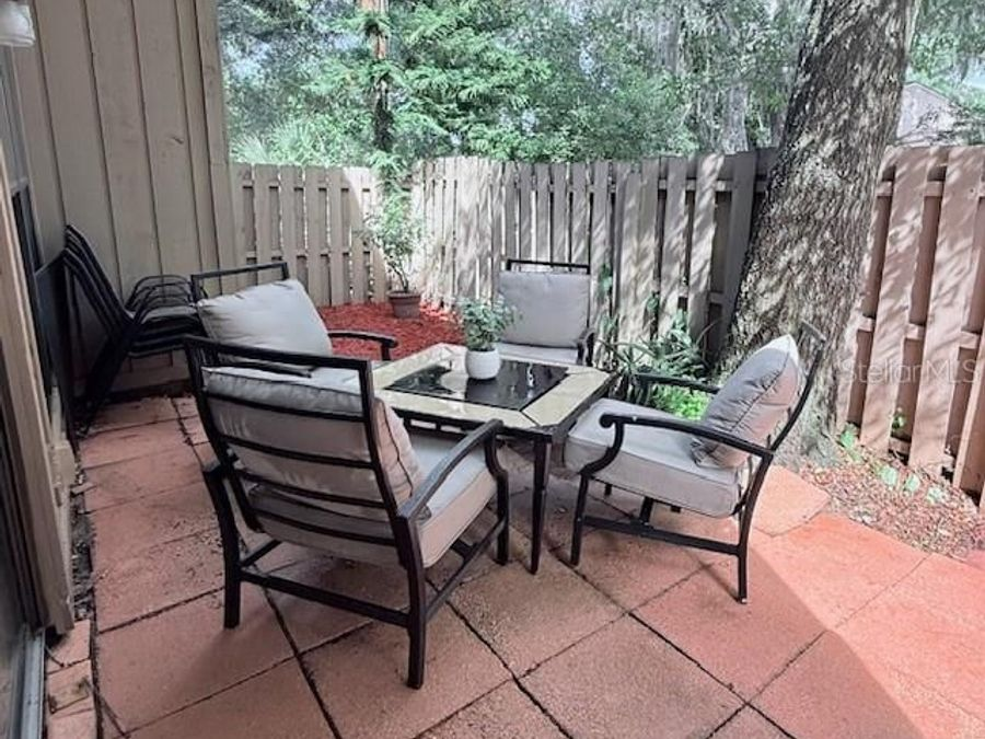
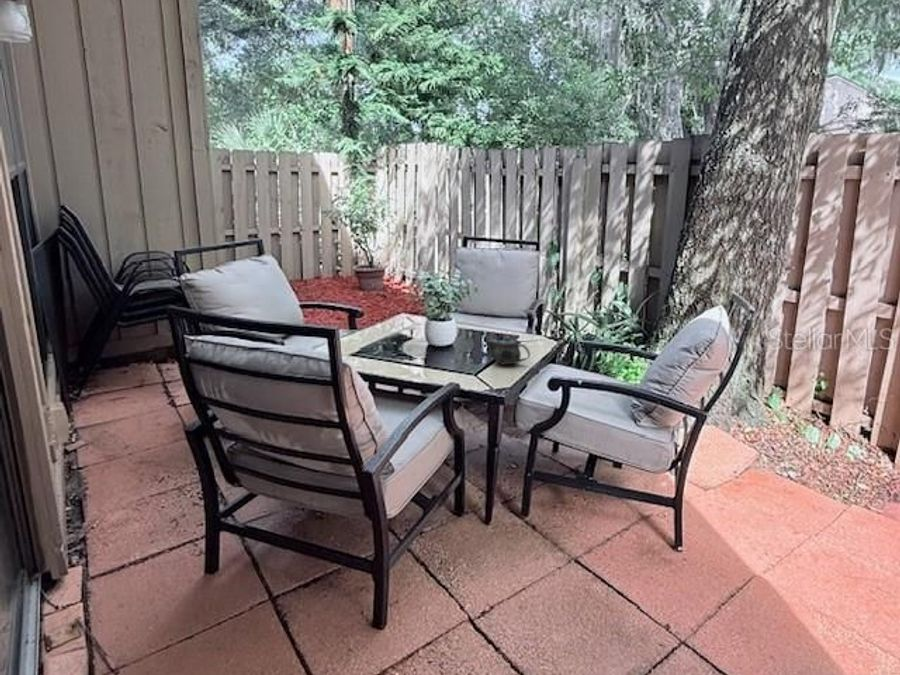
+ chinaware (507, 350)
